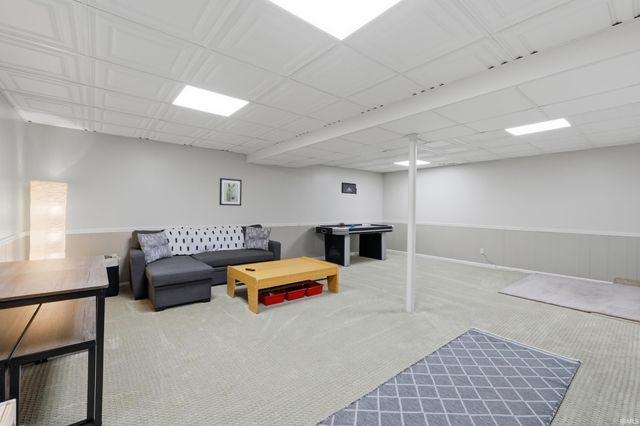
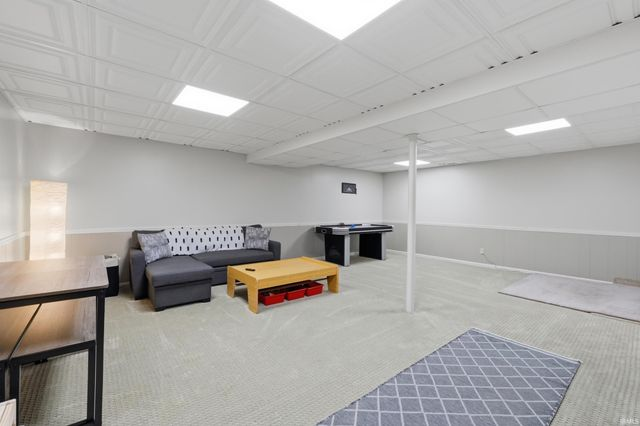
- wall art (230, 192)
